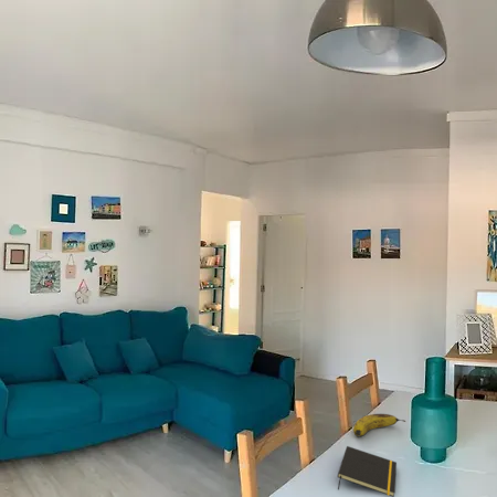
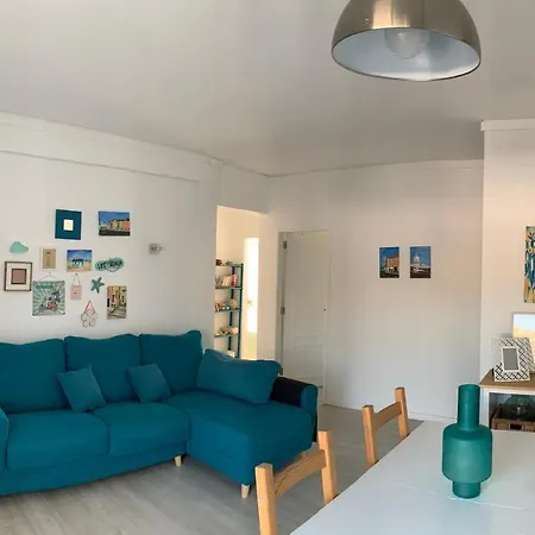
- fruit (378, 425)
- notepad (368, 469)
